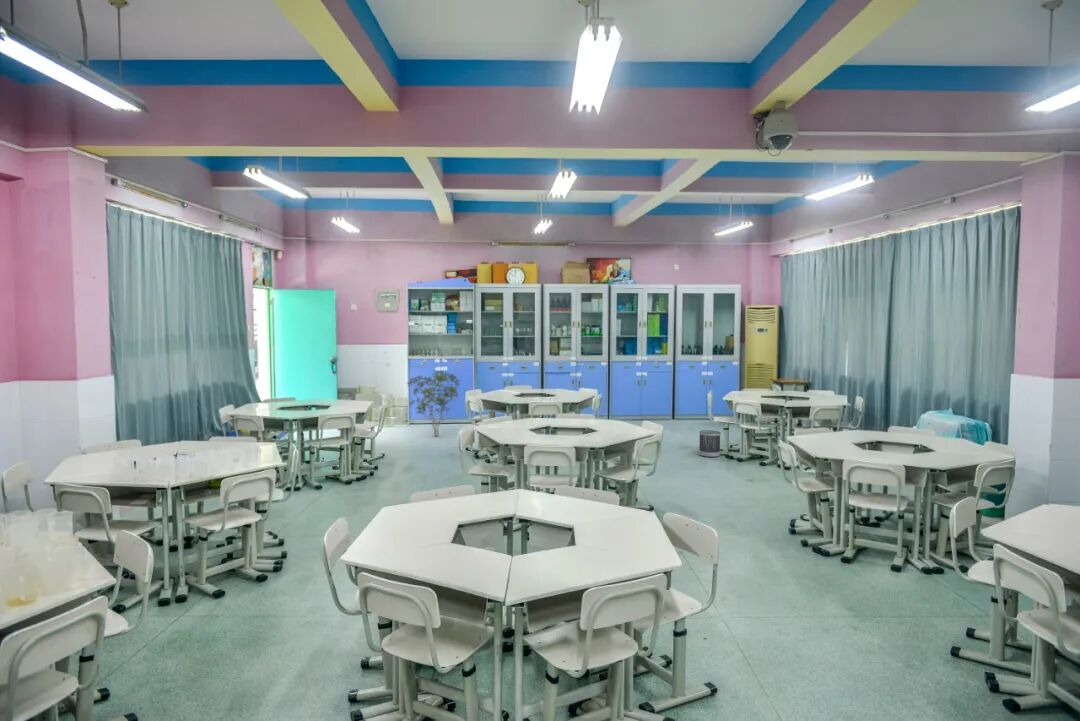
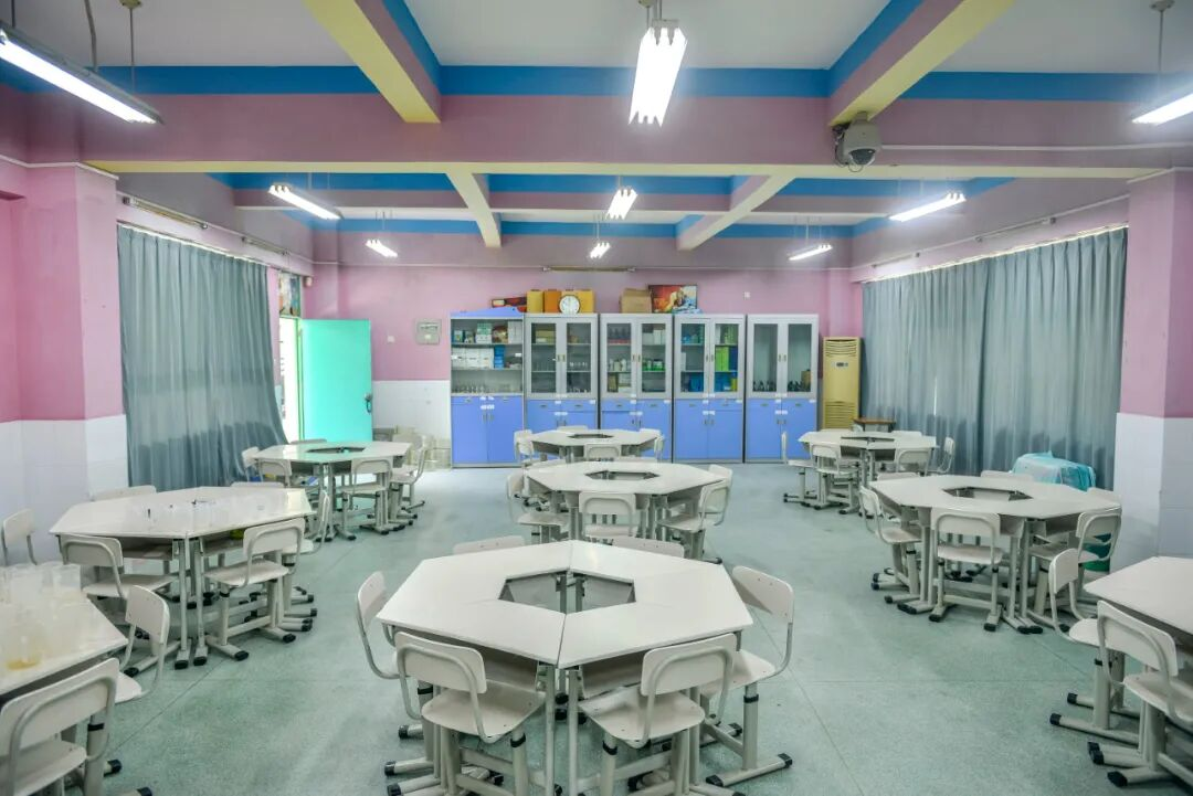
- wastebasket (709, 443)
- shrub (436, 403)
